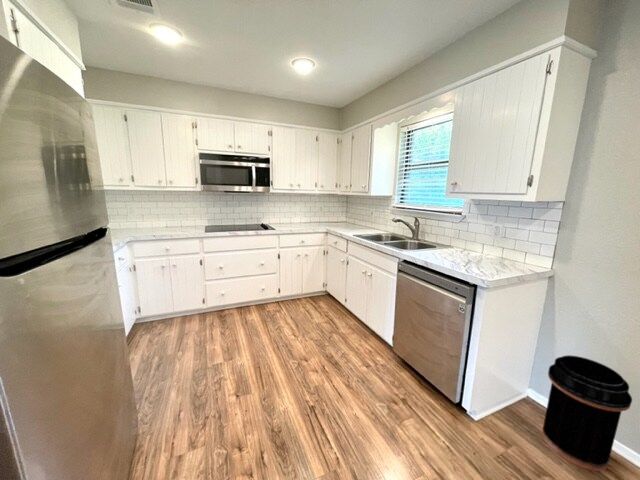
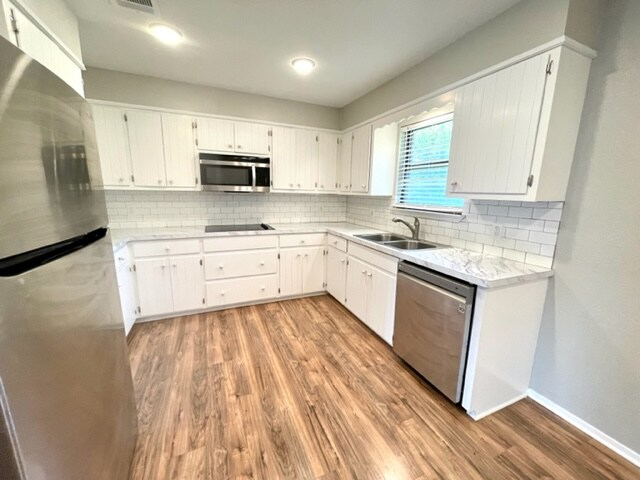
- trash can (581, 408)
